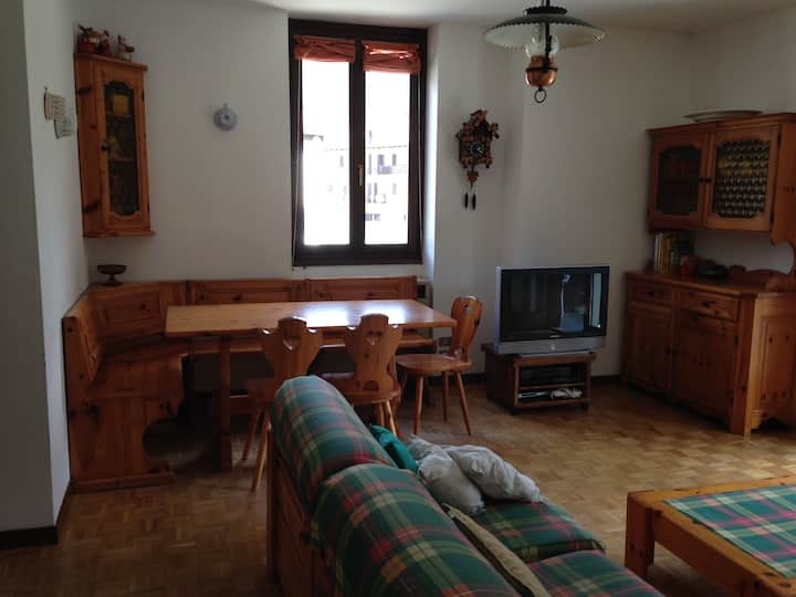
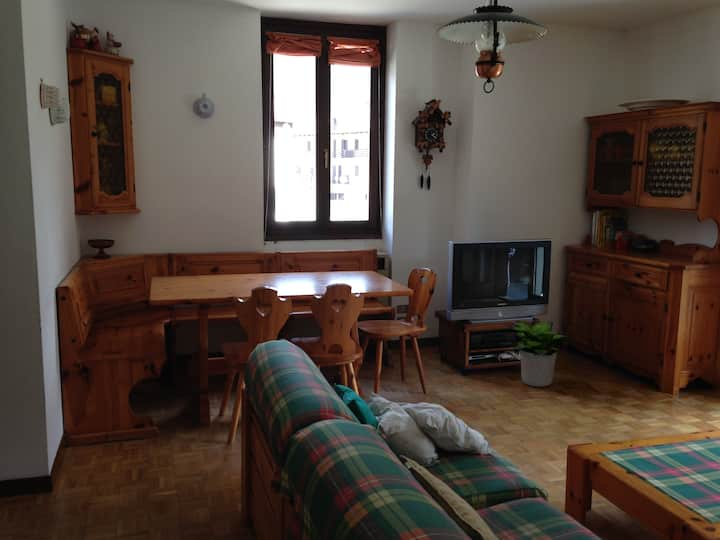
+ potted plant (538, 354)
